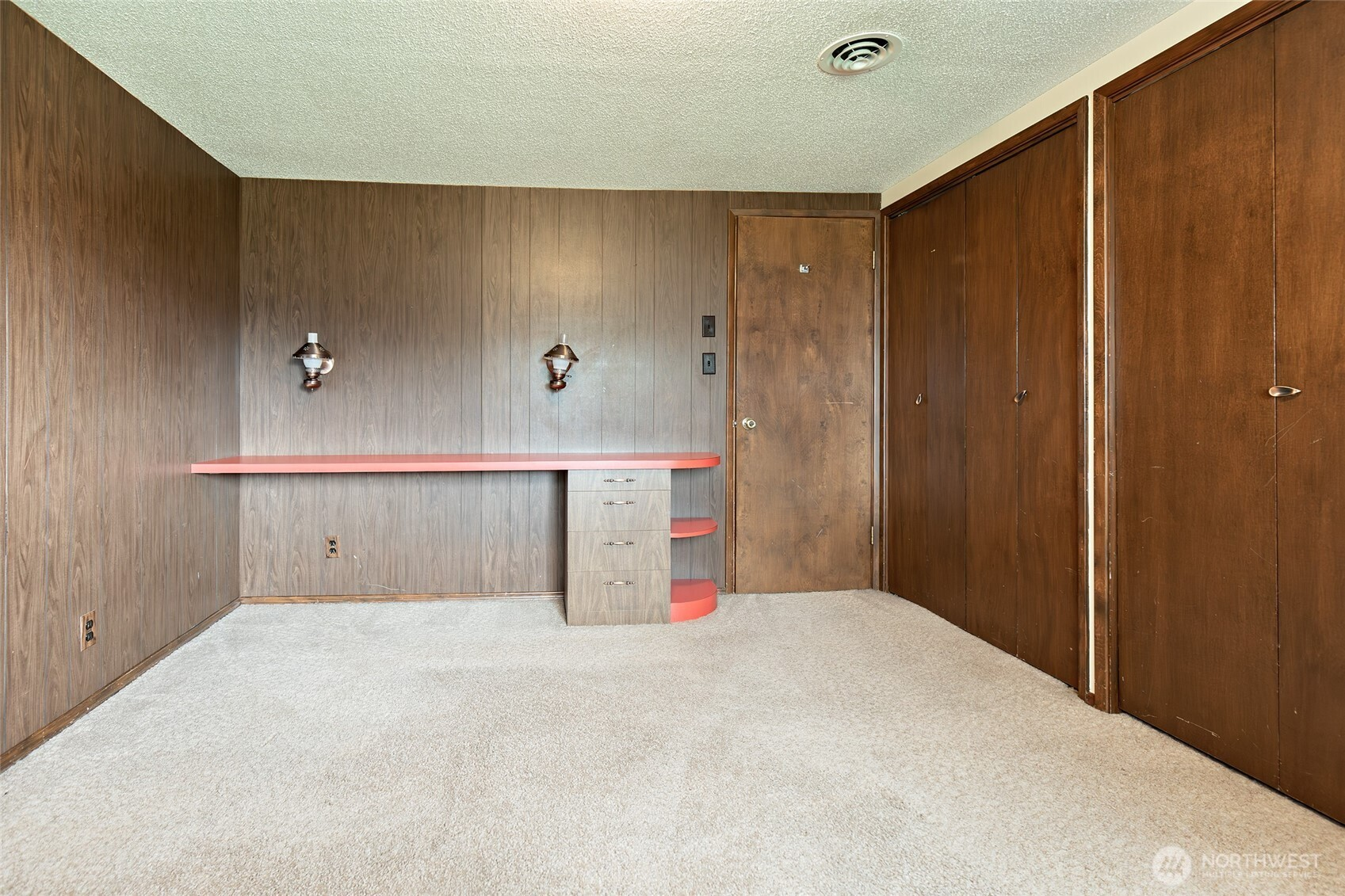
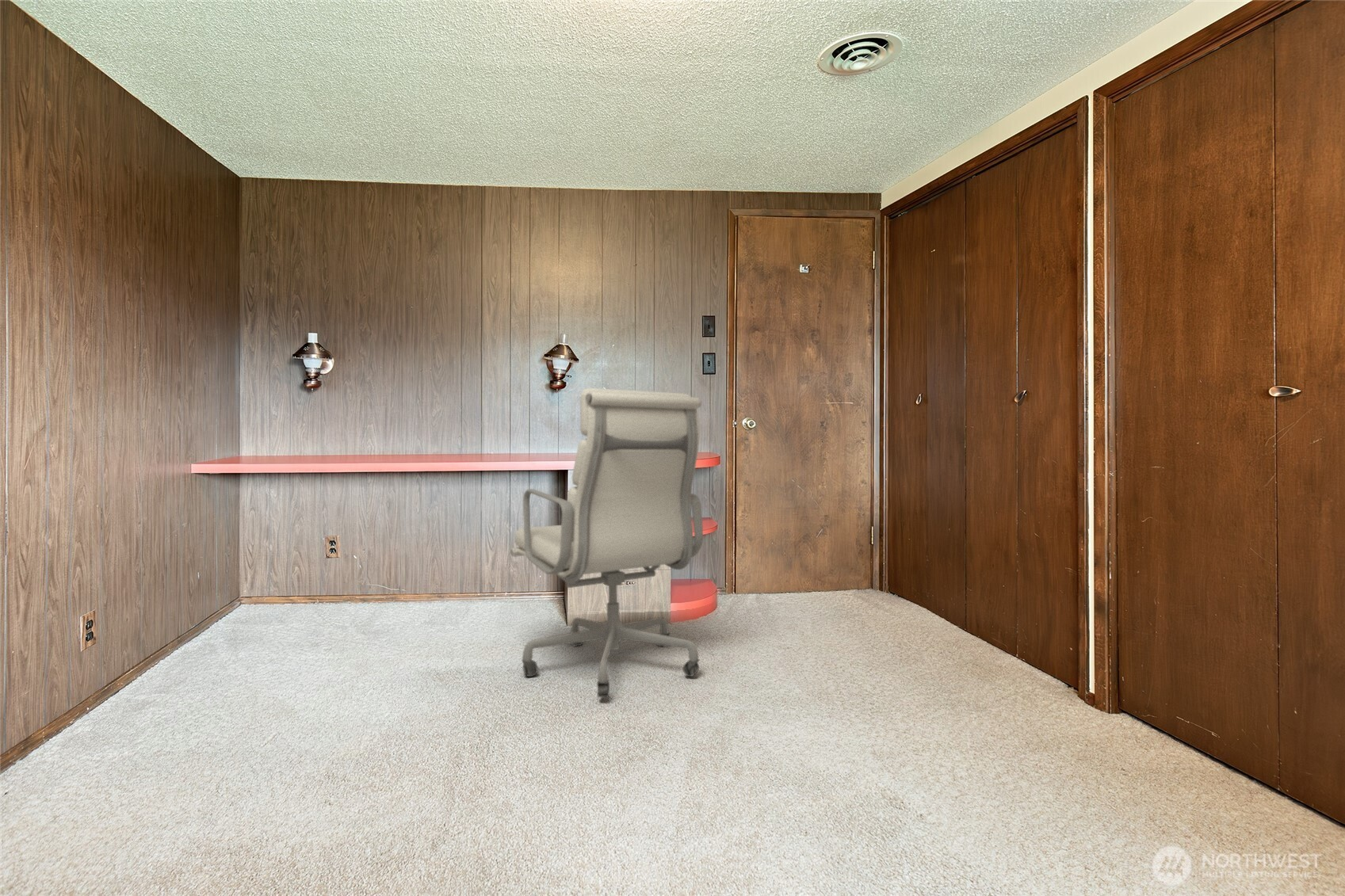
+ office chair (609, 530)
